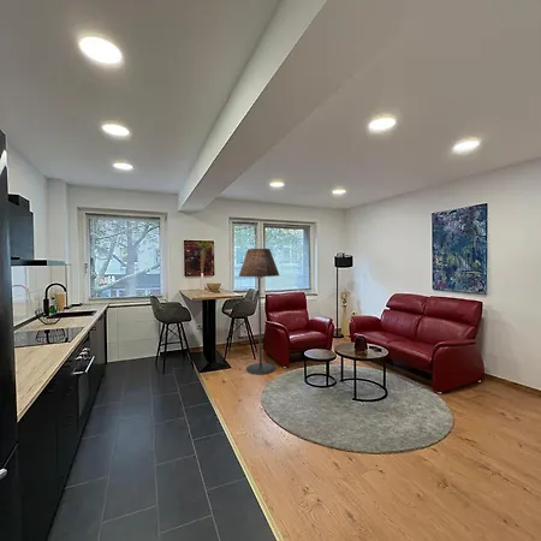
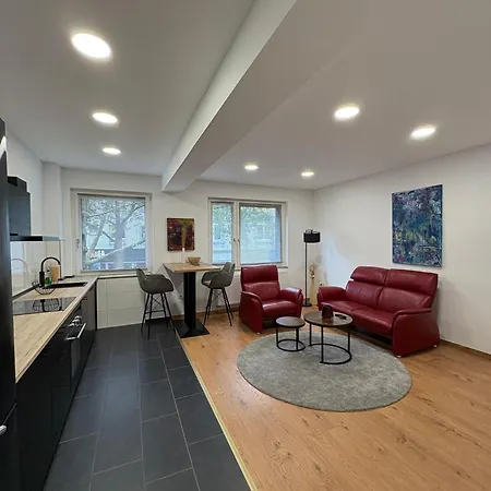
- floor lamp (260, 309)
